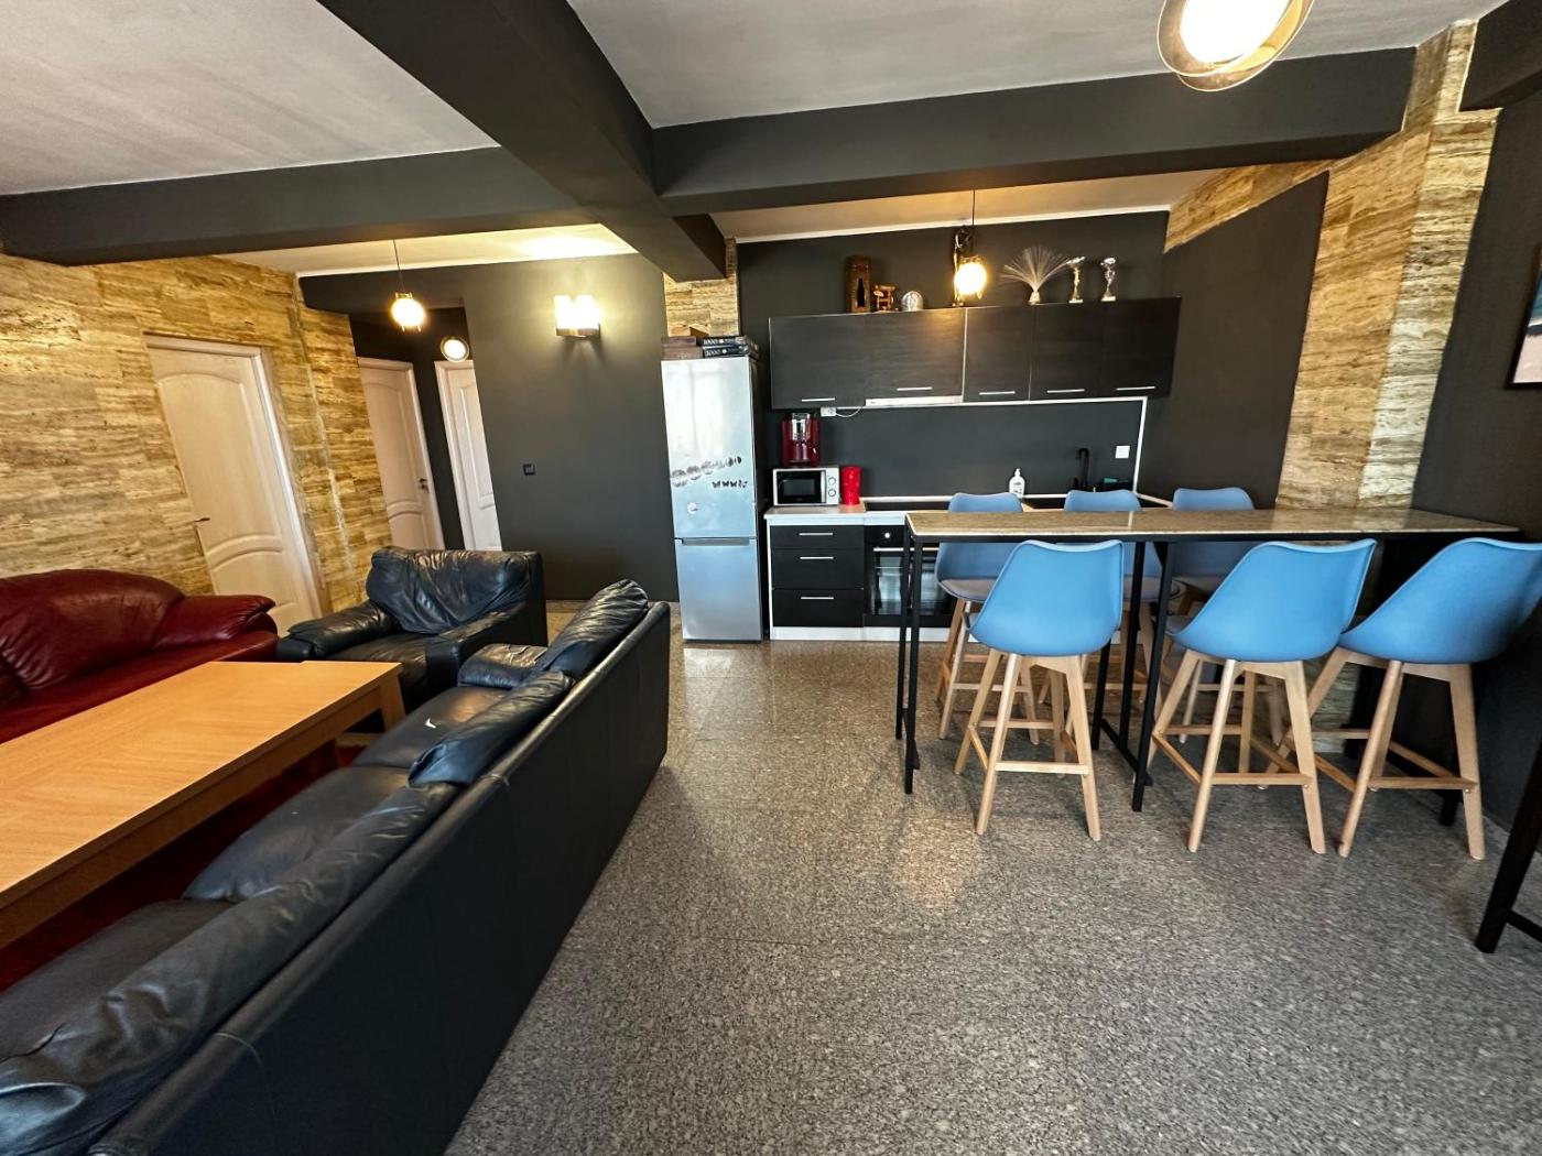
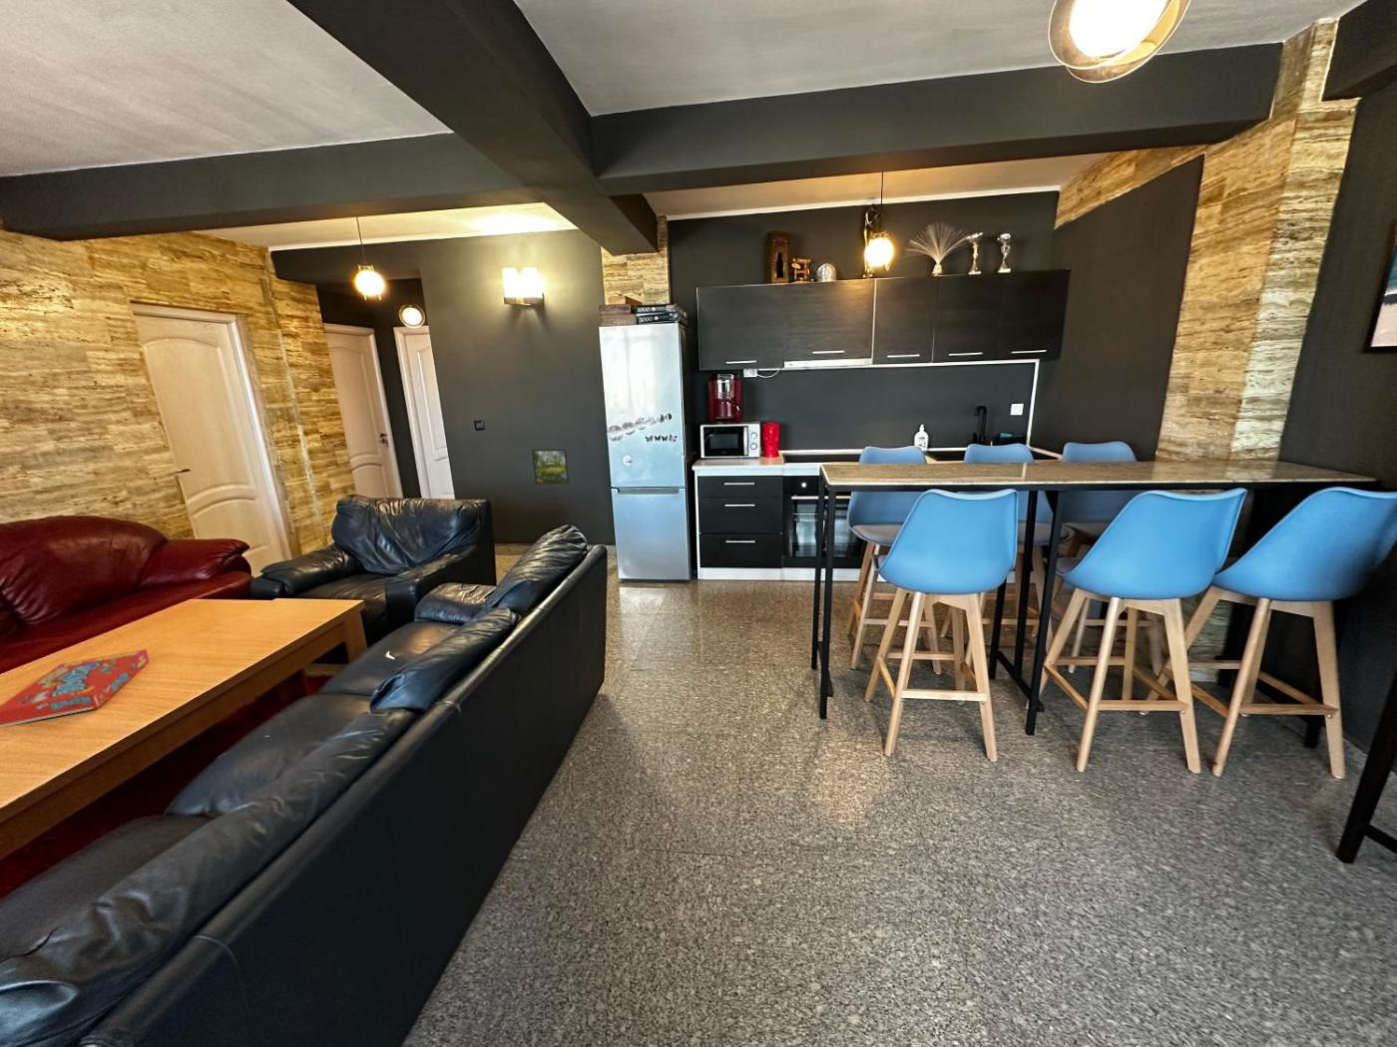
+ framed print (551, 465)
+ snack box (78, 684)
